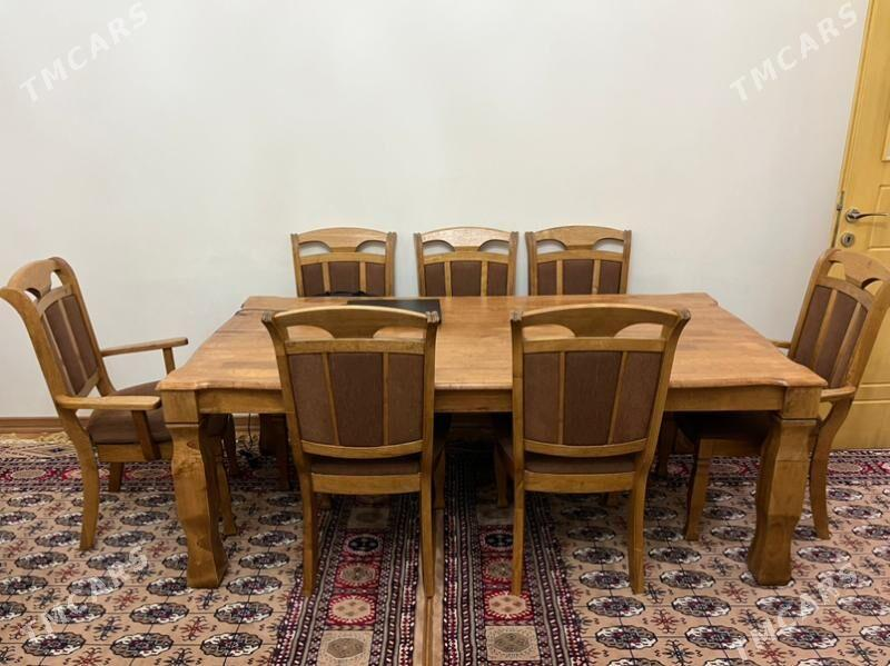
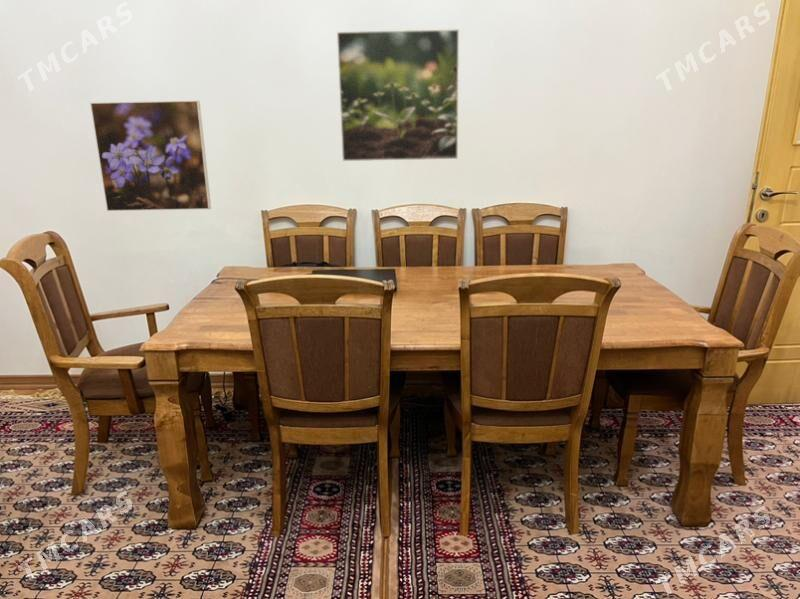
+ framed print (399, 97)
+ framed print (152, 157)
